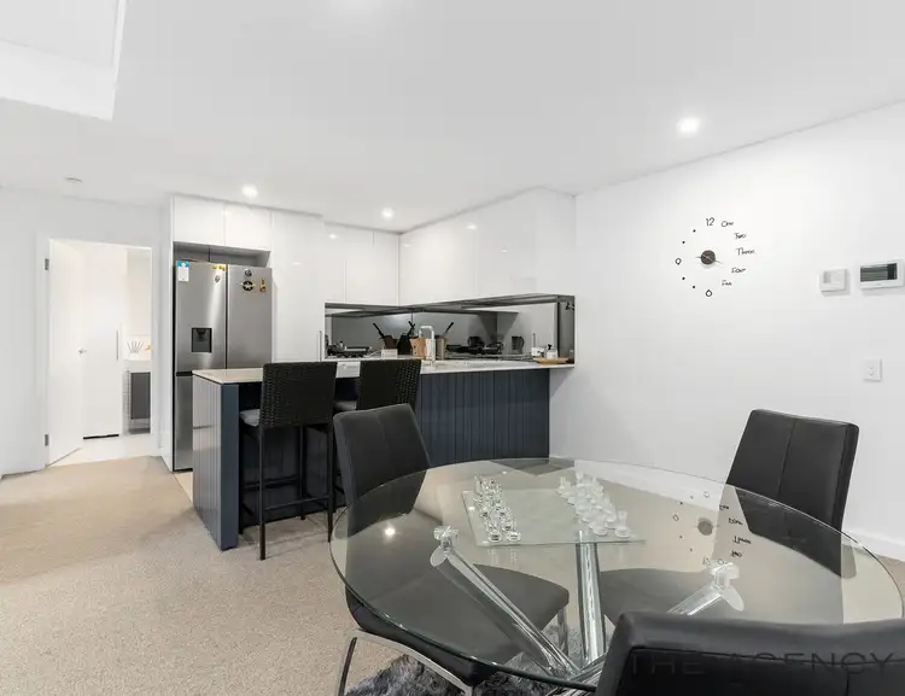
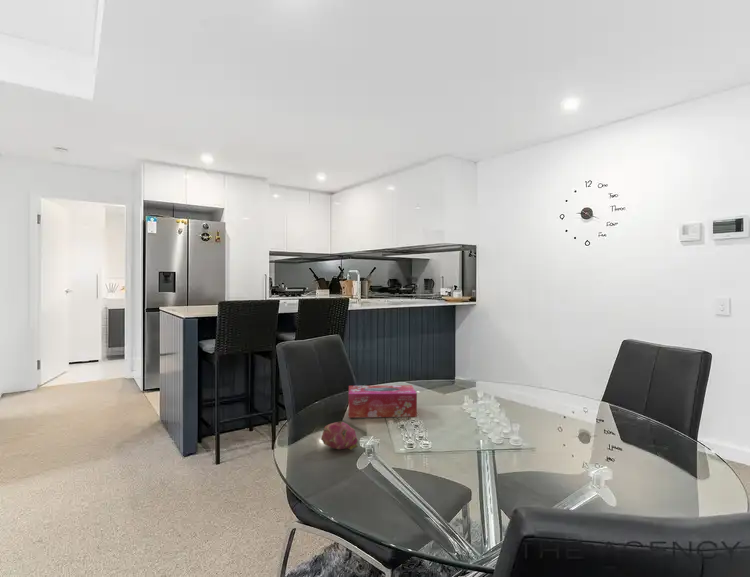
+ fruit (339, 434)
+ tissue box (381, 400)
